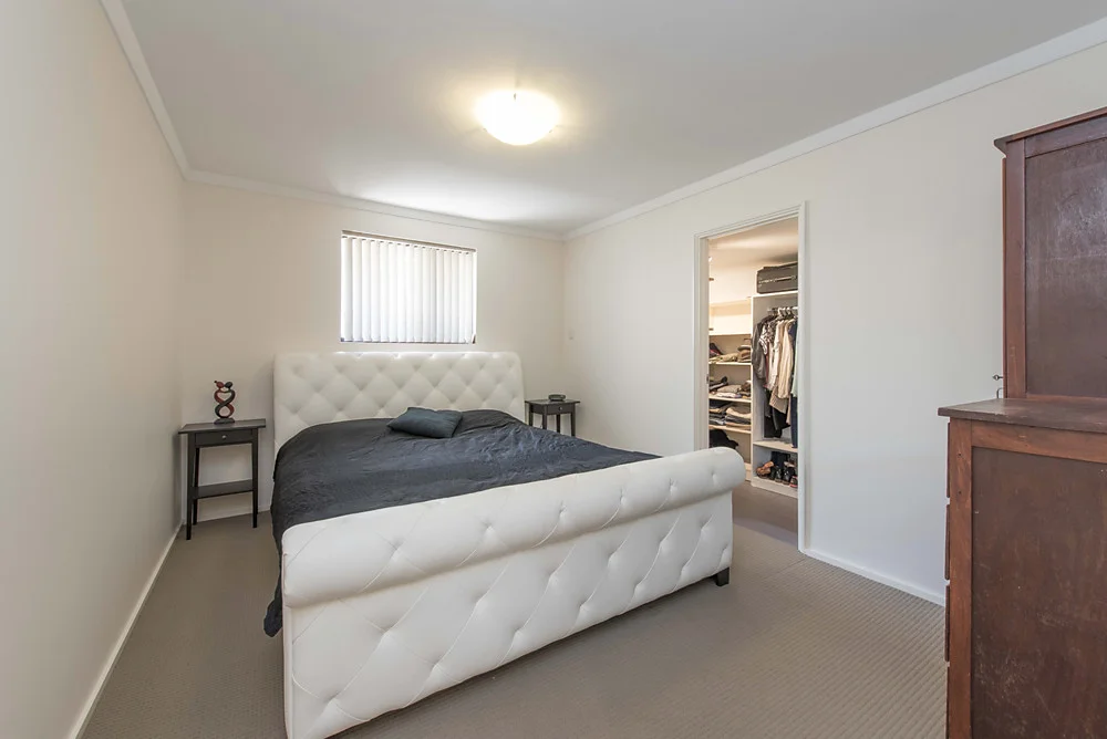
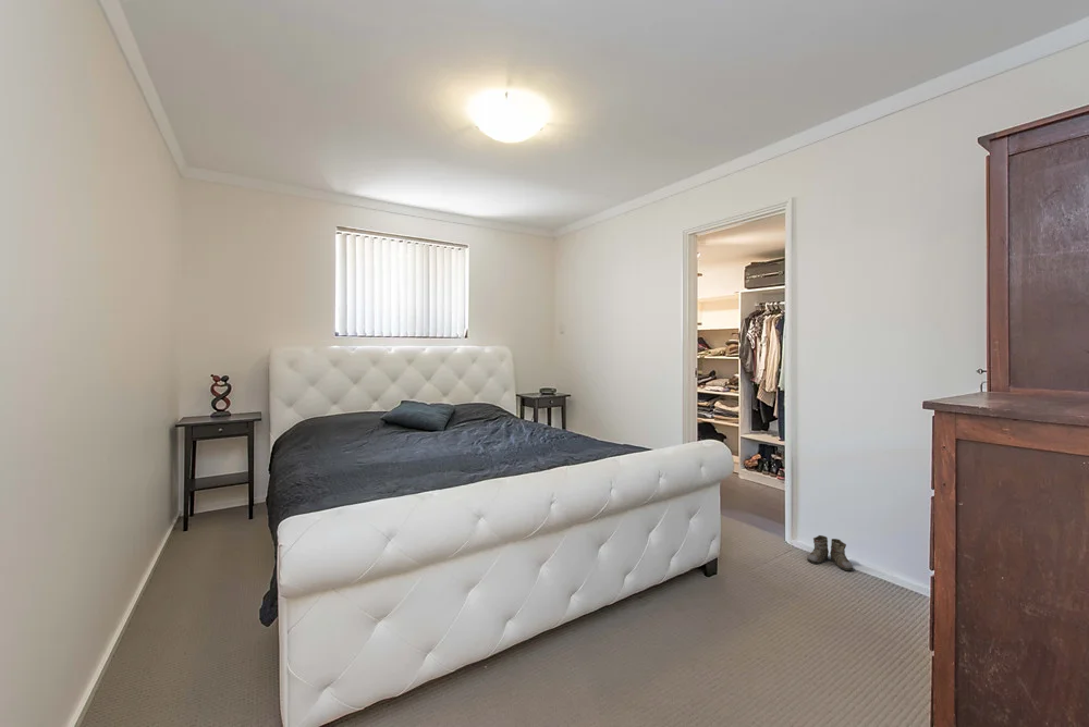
+ boots (828, 551)
